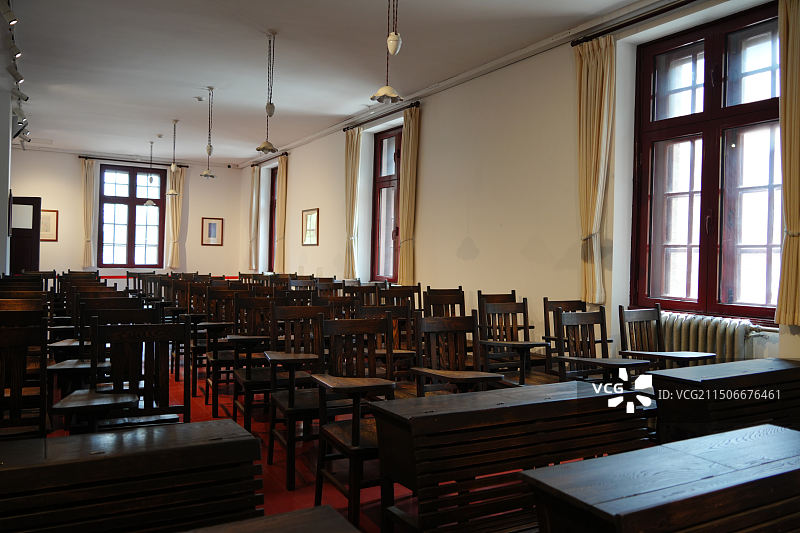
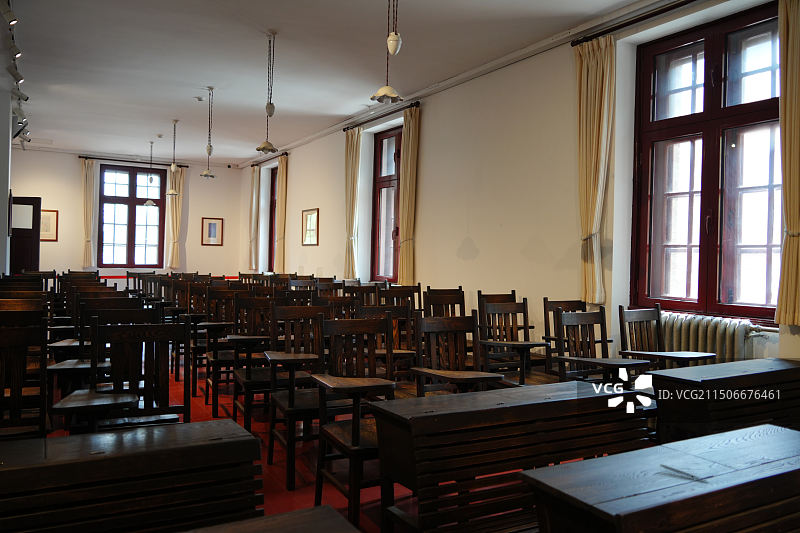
+ pen (683, 472)
